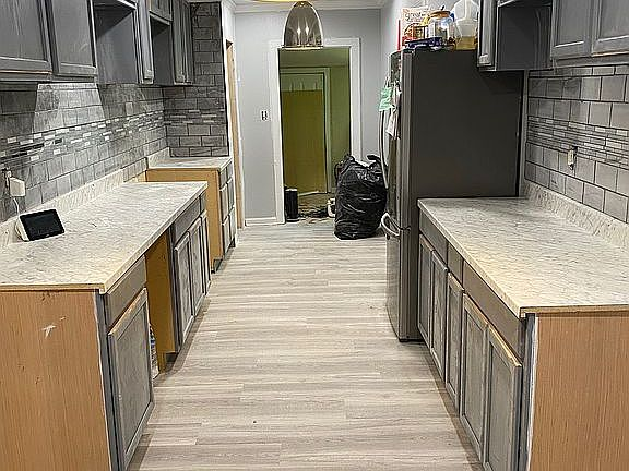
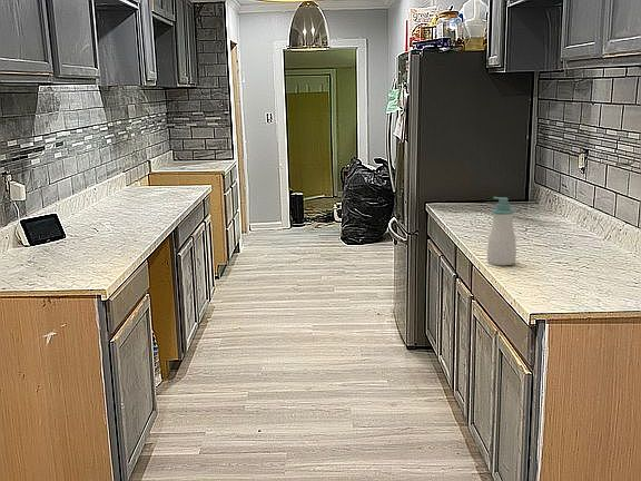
+ soap bottle (502, 230)
